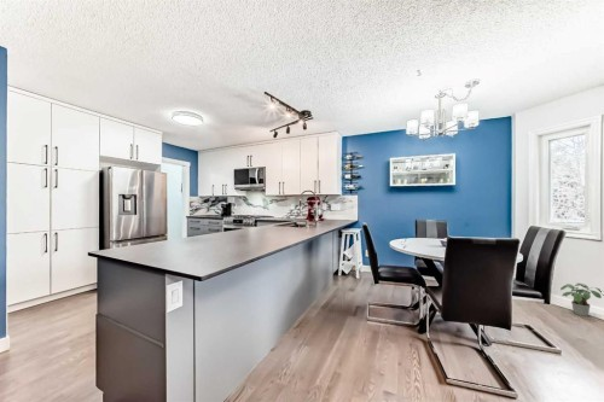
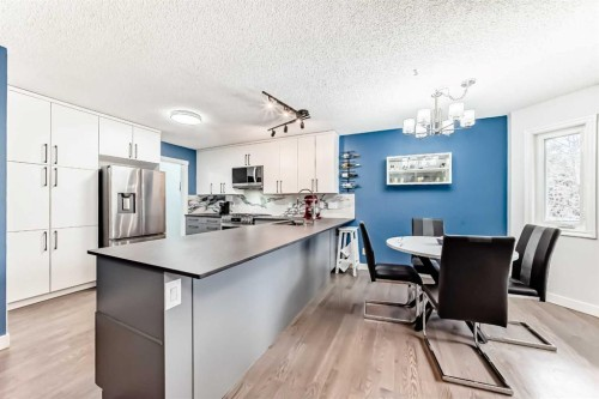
- potted plant (579, 298)
